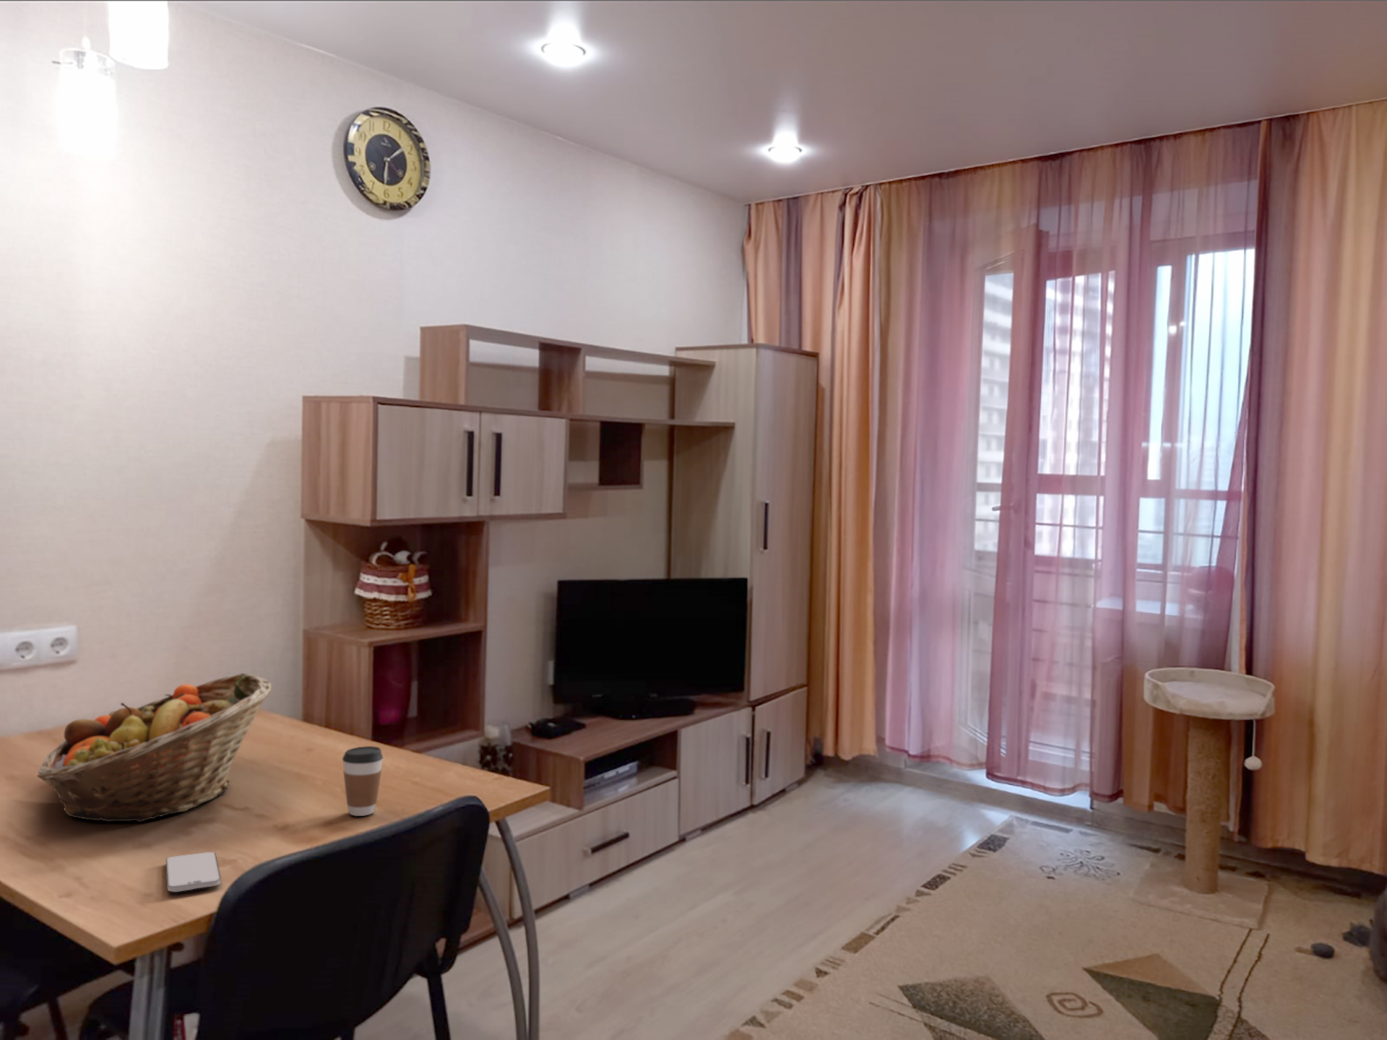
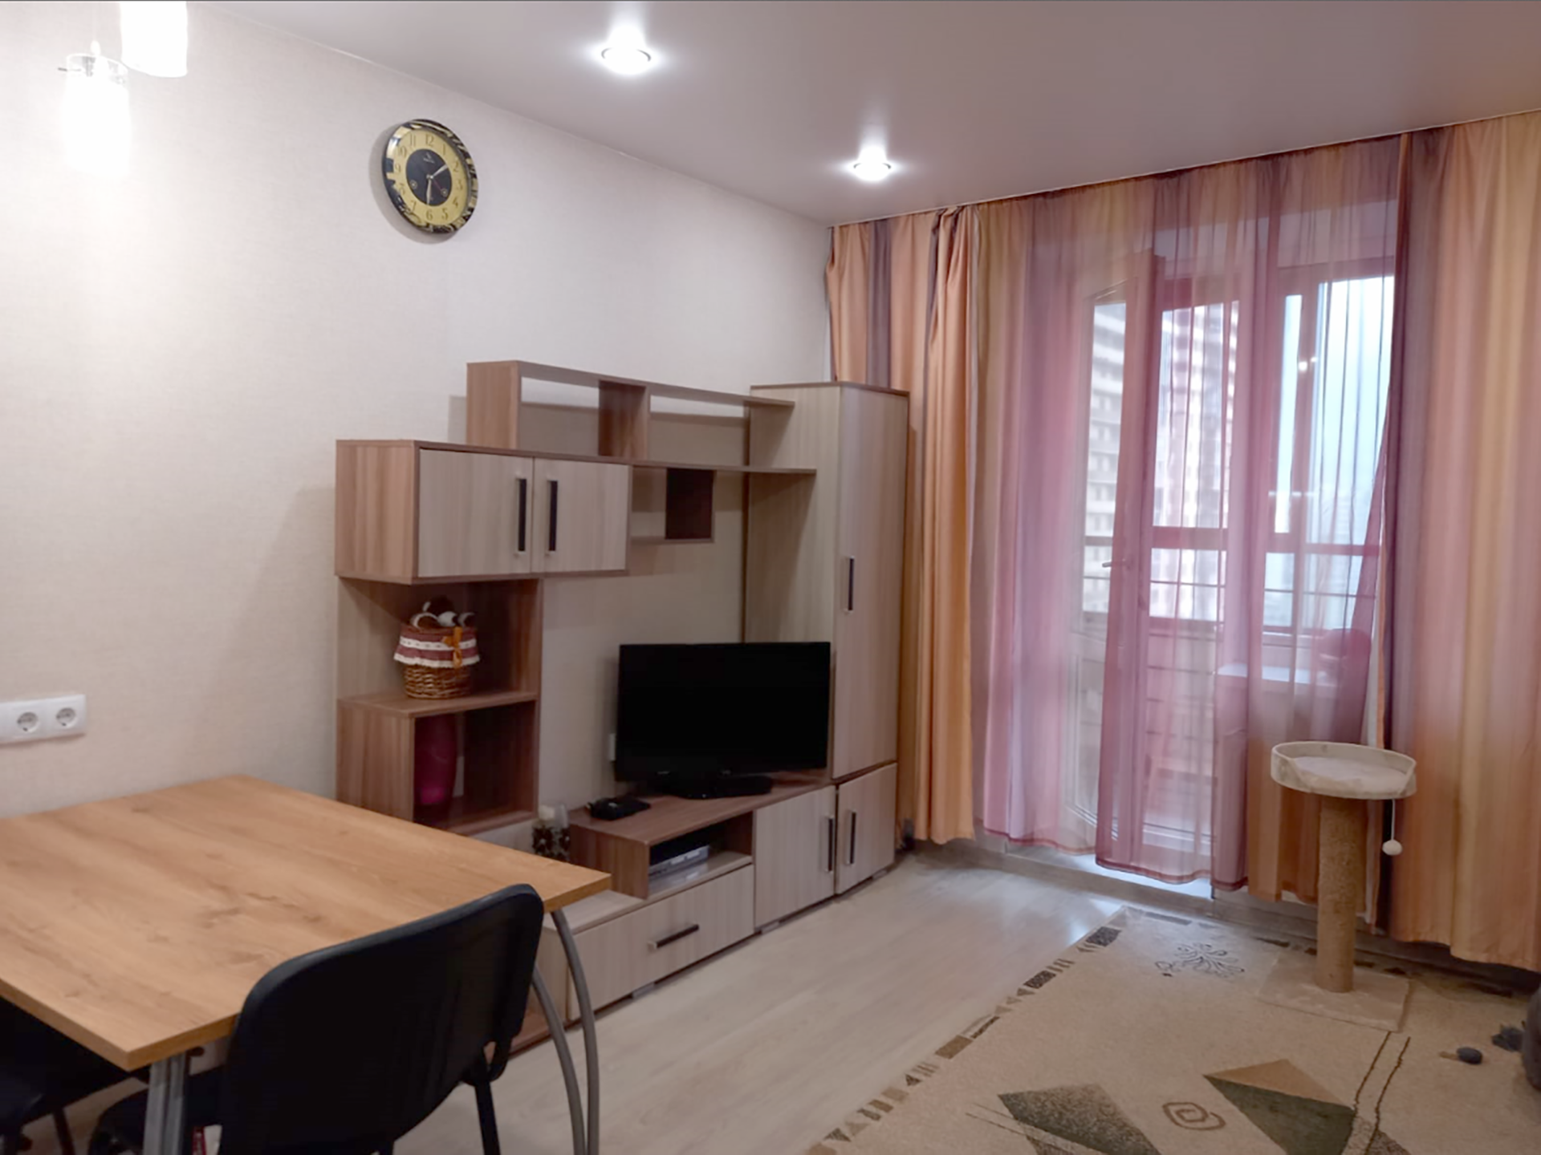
- fruit basket (161, 741)
- coffee cup (361, 781)
- smartphone (192, 871)
